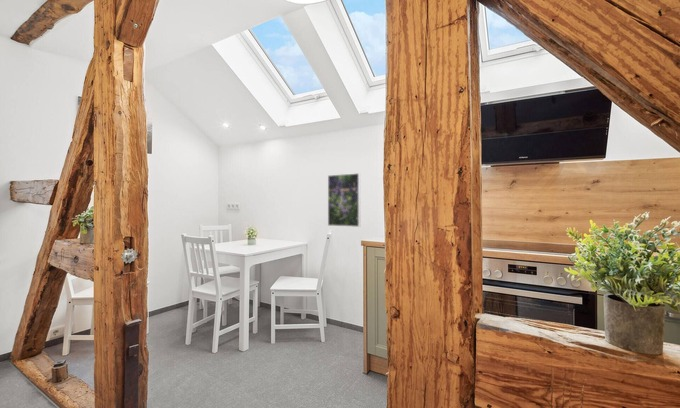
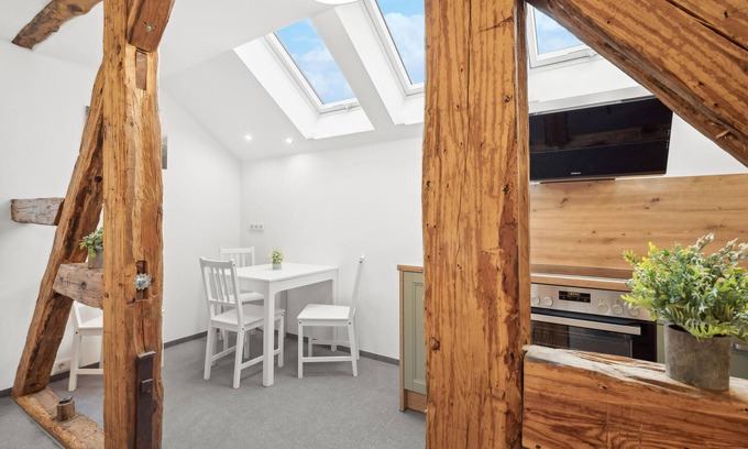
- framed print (343, 200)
